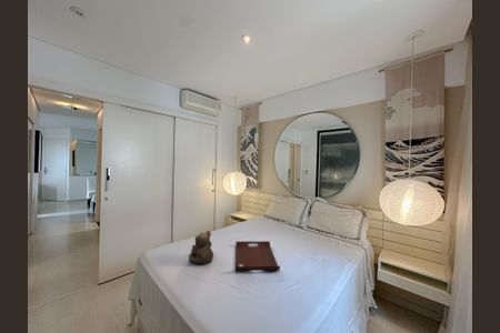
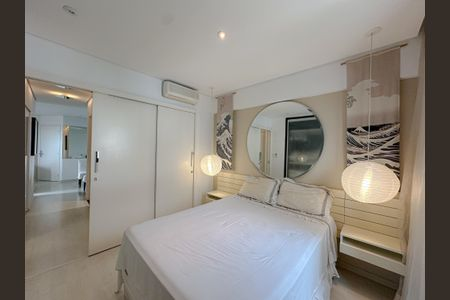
- serving tray (254, 254)
- teddy bear (203, 245)
